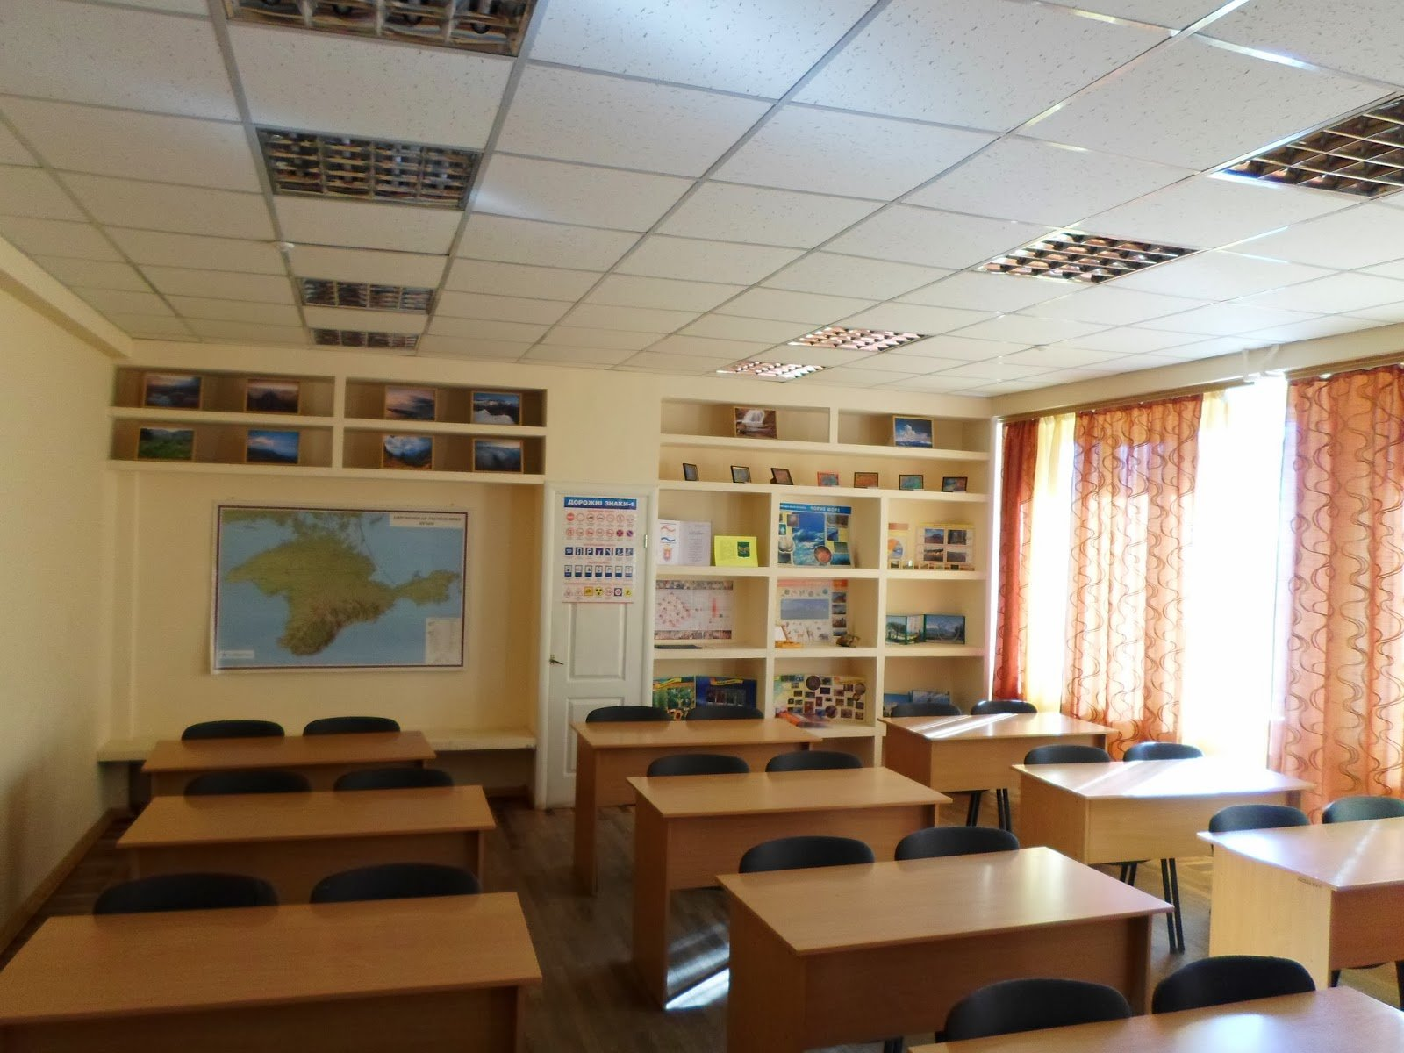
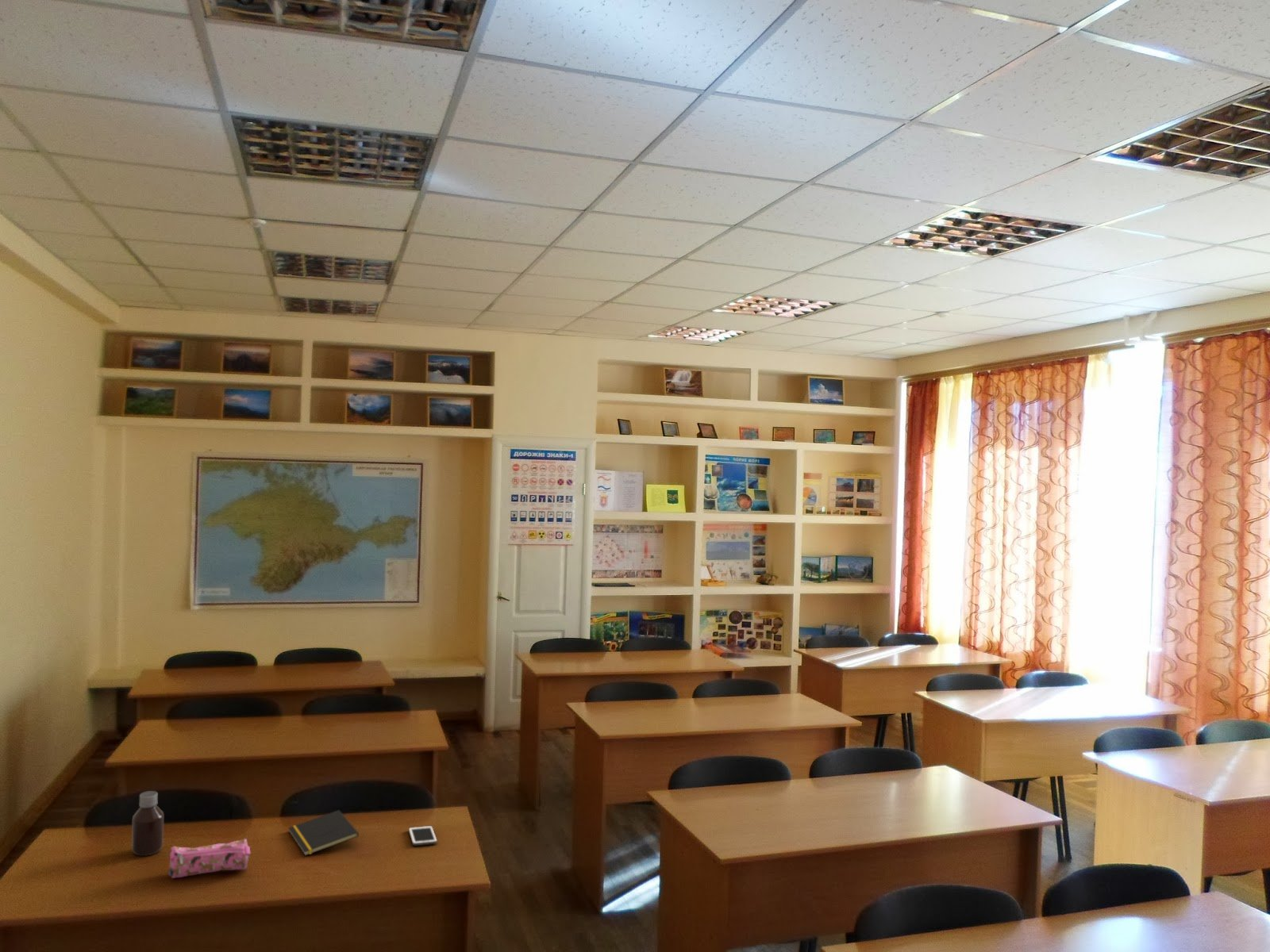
+ cell phone (422, 835)
+ pencil case (210, 858)
+ bottle (148, 822)
+ notepad (322, 831)
